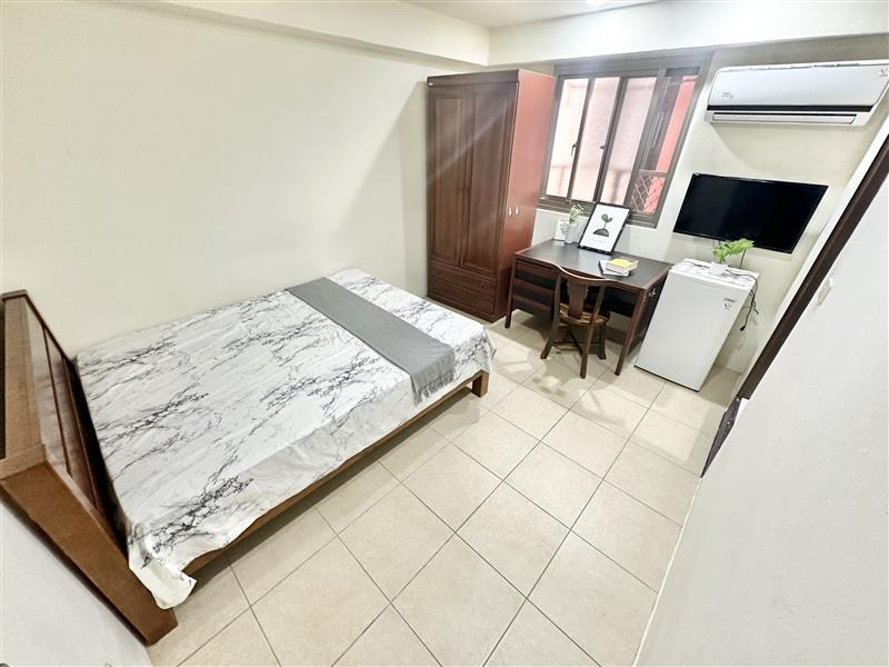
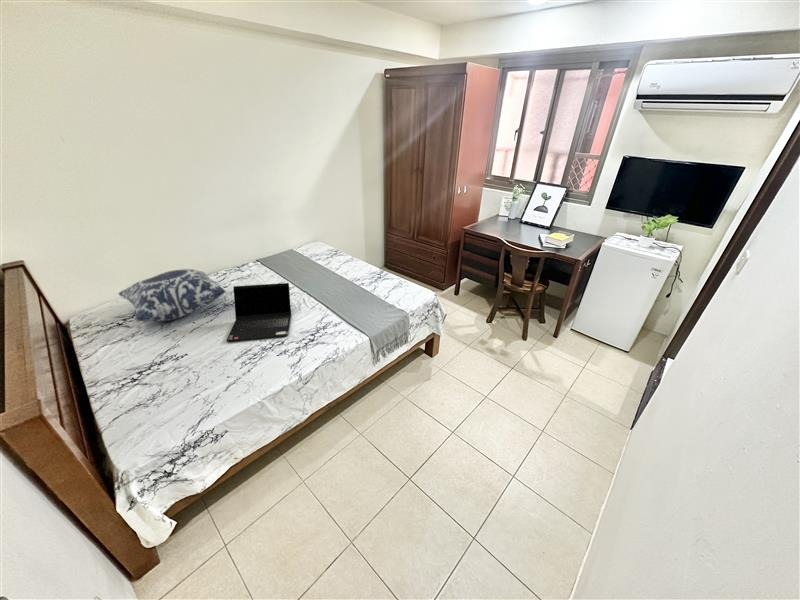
+ cushion (173, 293)
+ laptop computer (259, 310)
